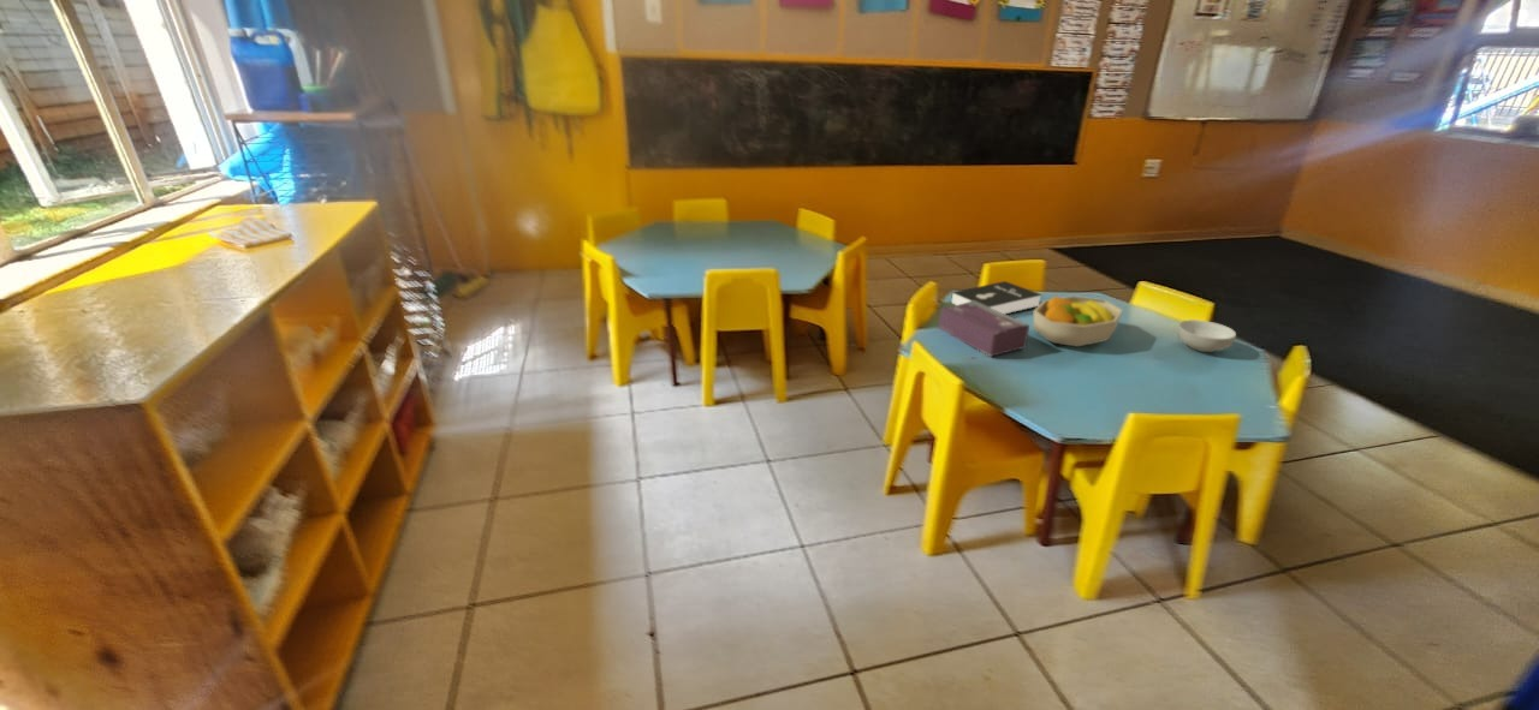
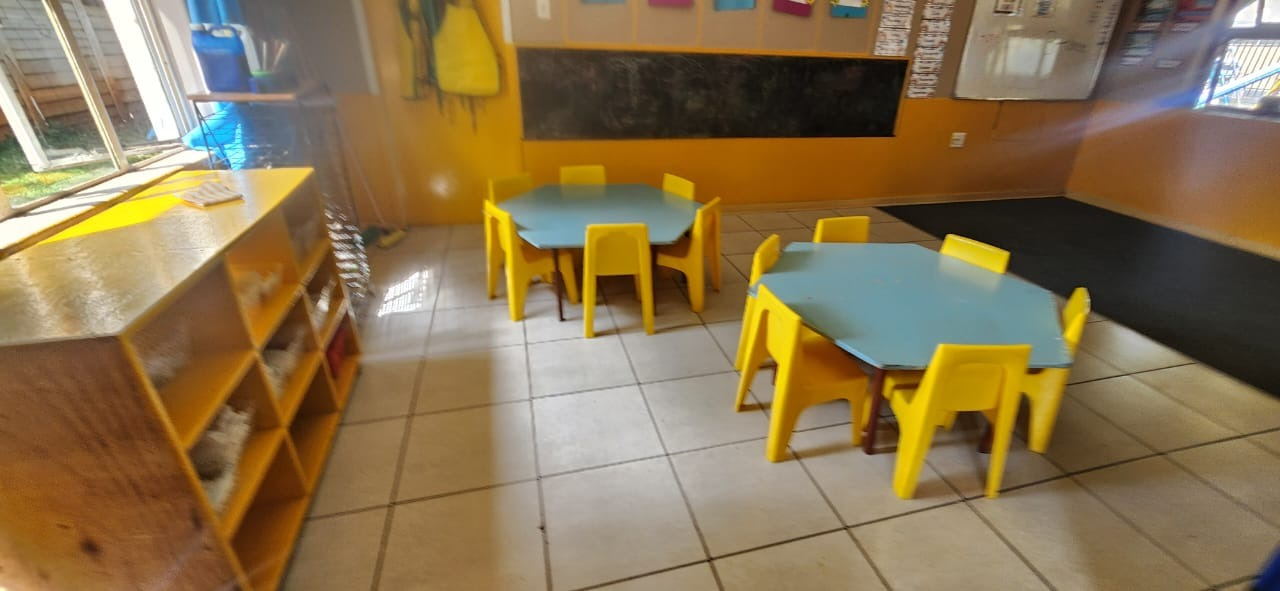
- cereal bowl (1204, 338)
- tissue box (981, 327)
- fruit bowl (1076, 316)
- booklet (996, 298)
